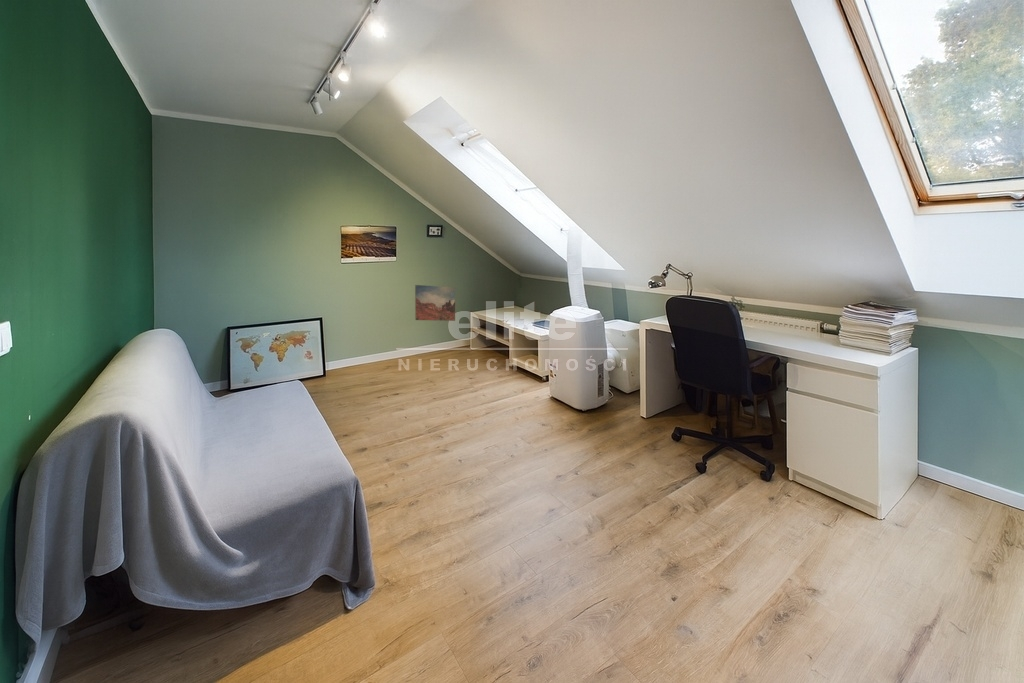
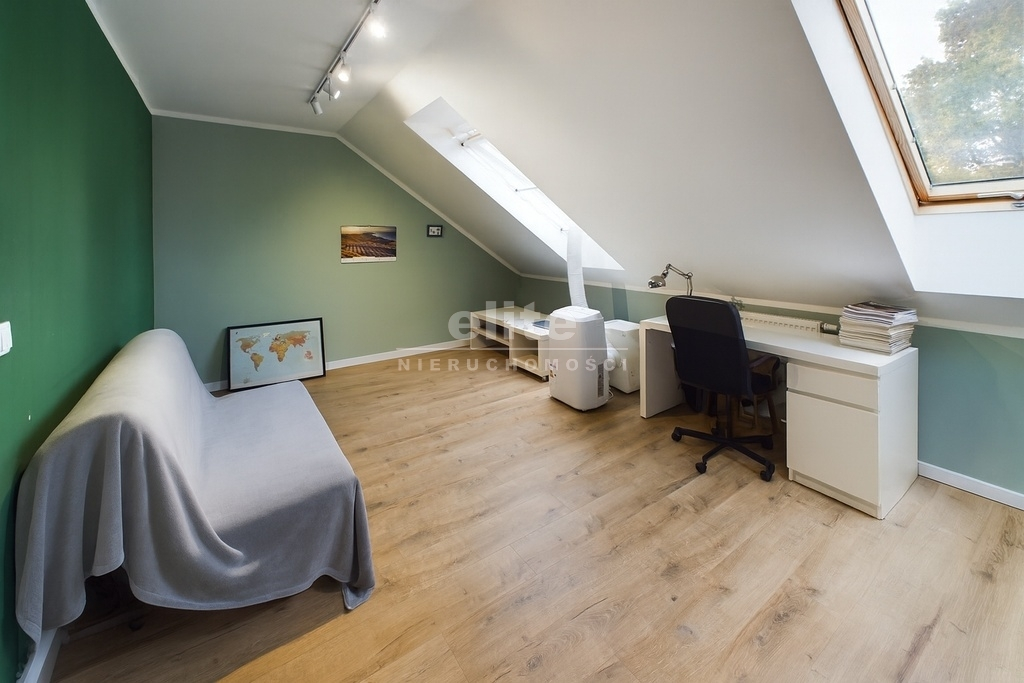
- wall art (435, 303)
